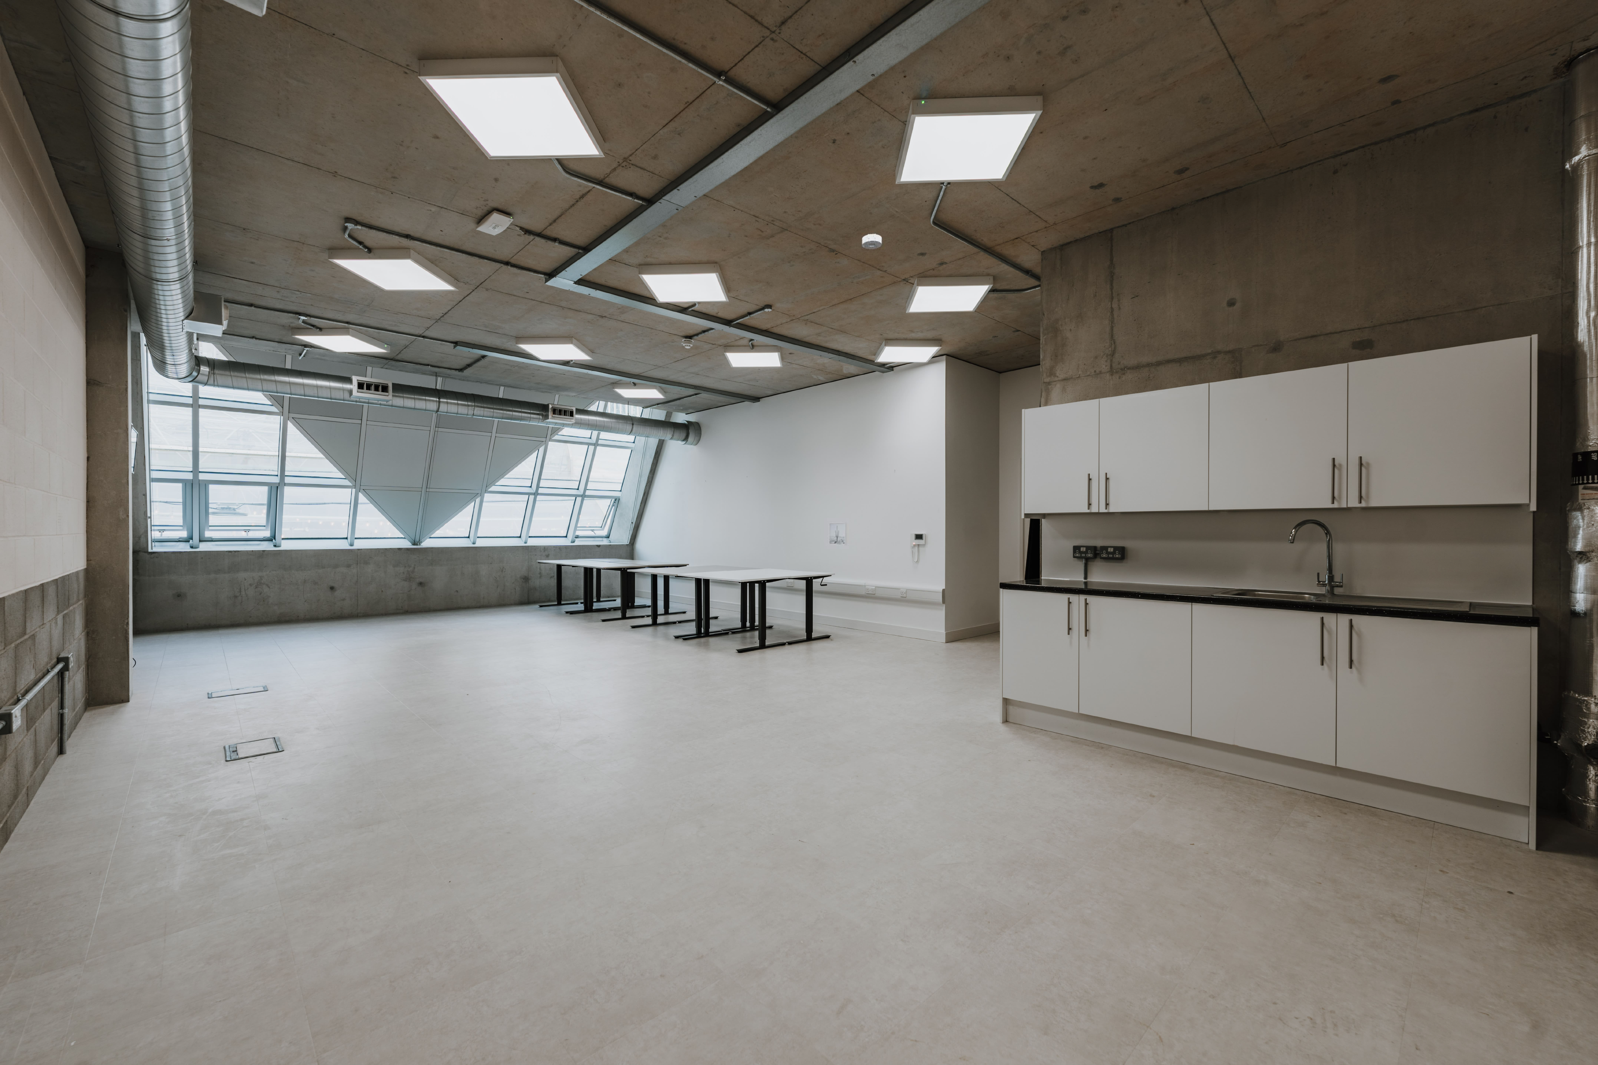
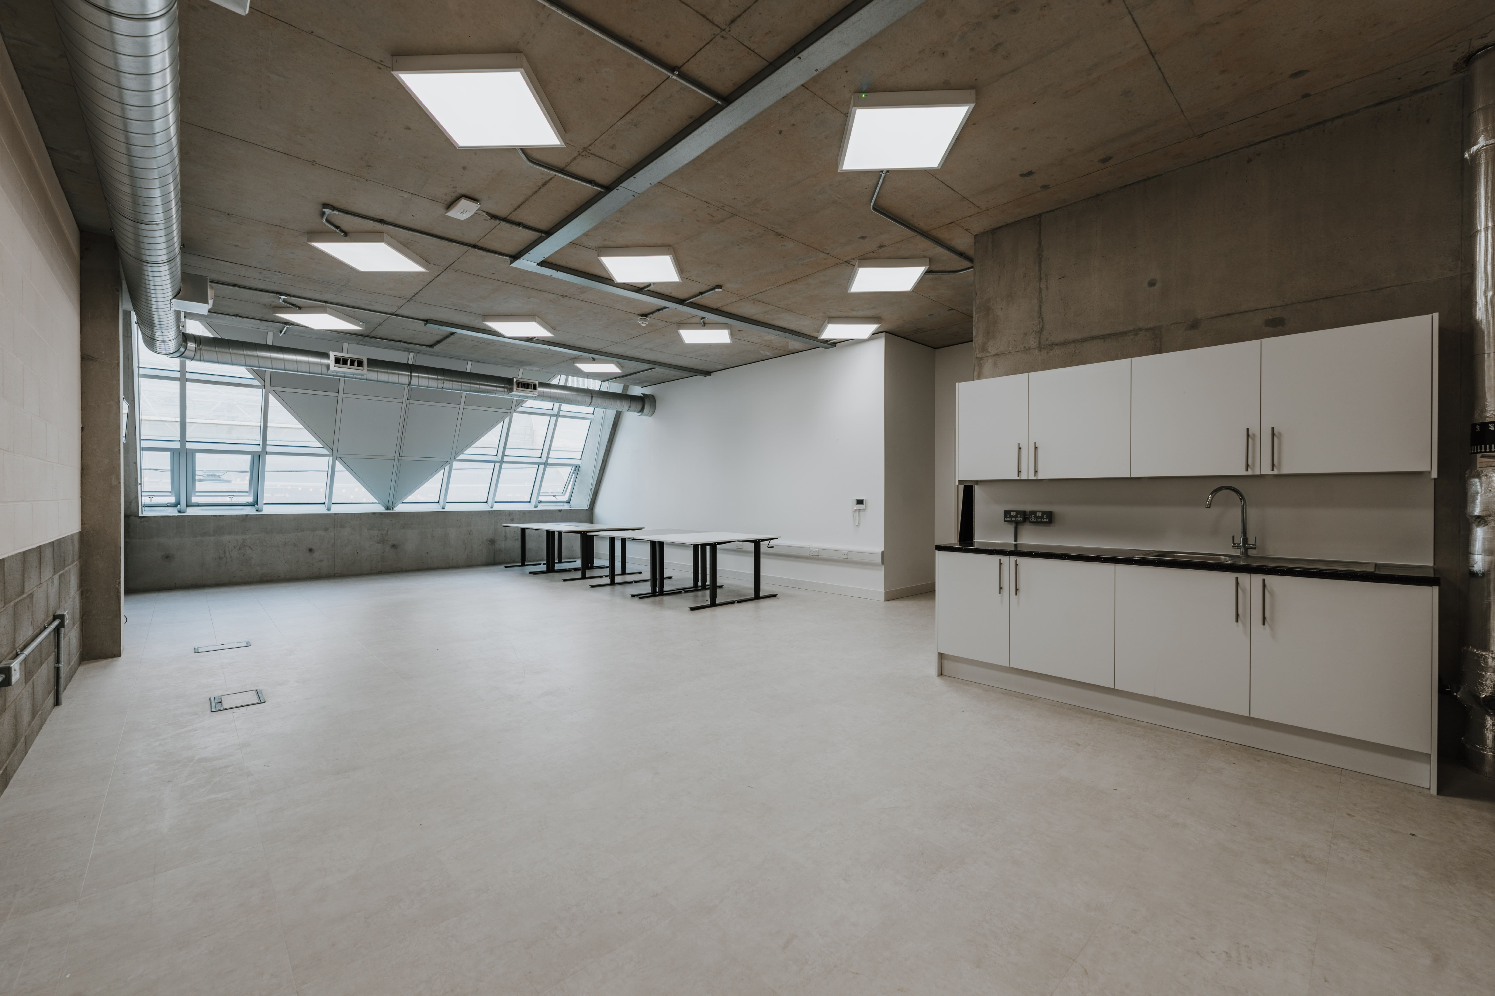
- smoke detector (872, 241)
- wall art (837, 534)
